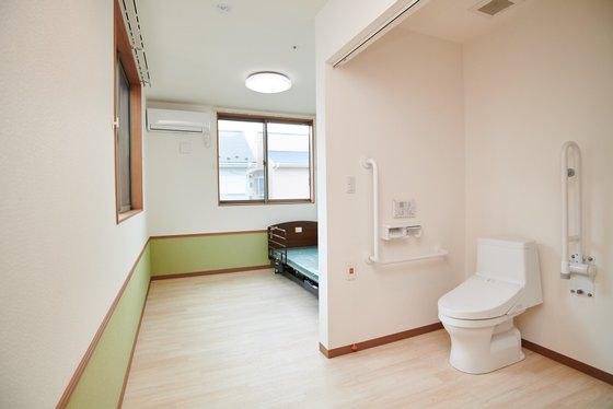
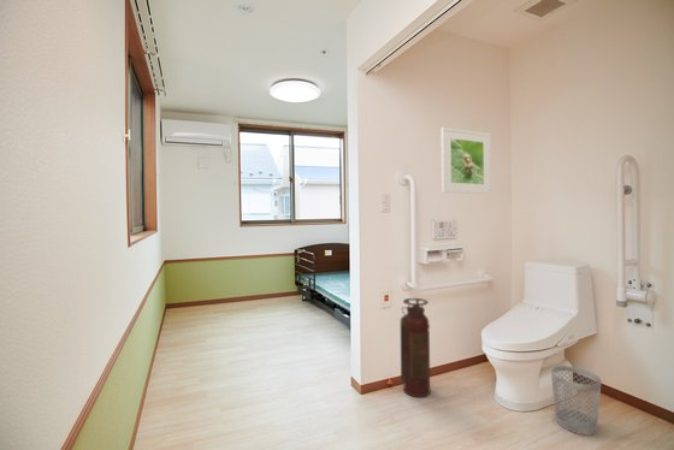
+ fire extinguisher (414, 345)
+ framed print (467, 161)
+ wastebasket (574, 399)
